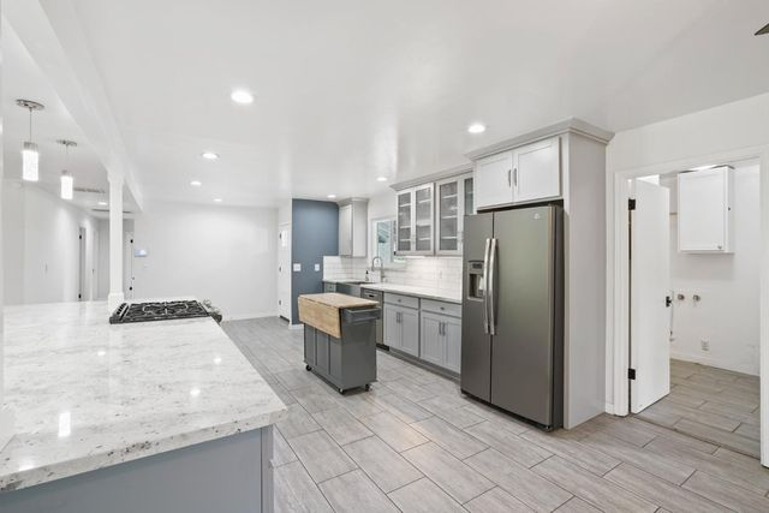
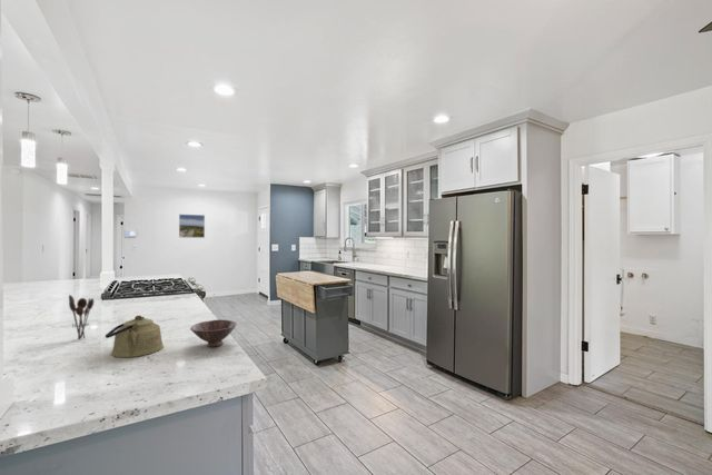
+ kettle (136, 334)
+ utensil holder (79, 316)
+ bowl (214, 334)
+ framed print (191, 226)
